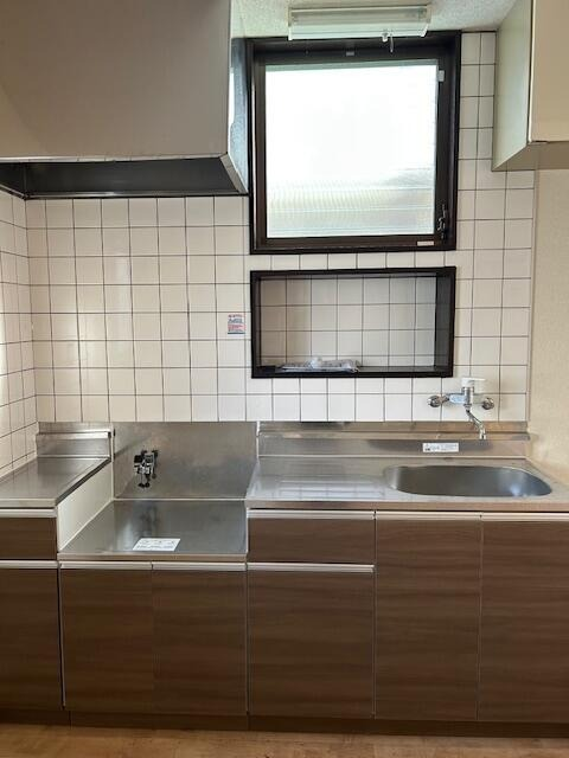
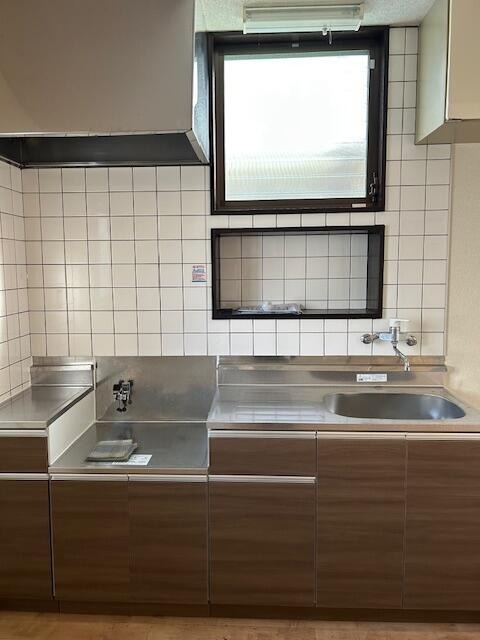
+ dish towel (113, 449)
